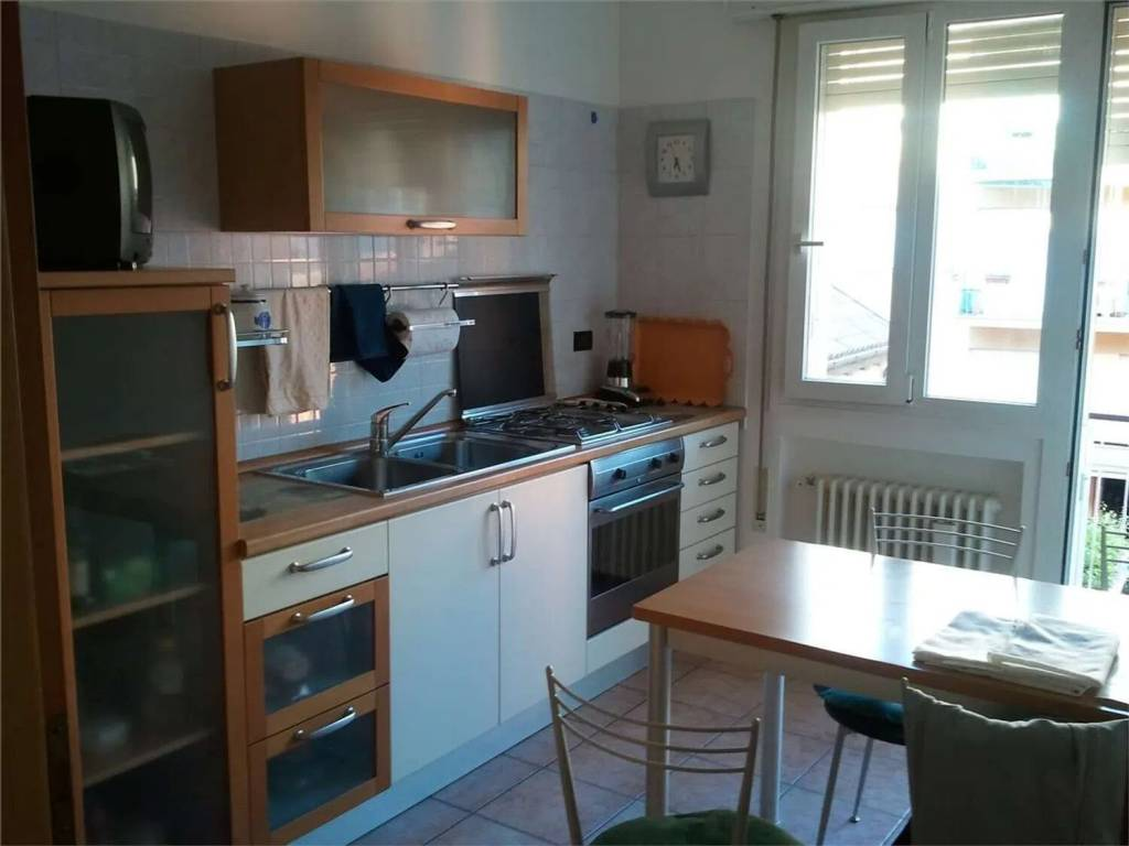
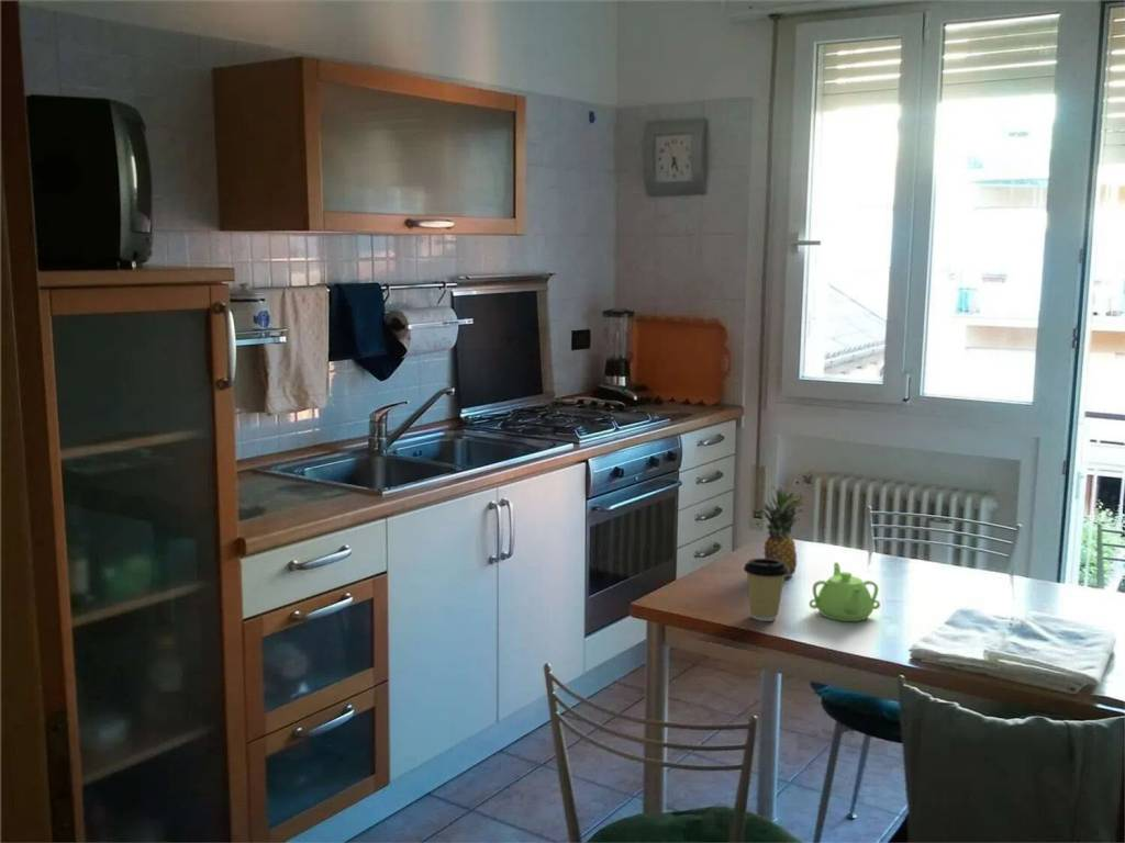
+ teapot (845, 594)
+ coffee cup (765, 588)
+ fruit (786, 532)
